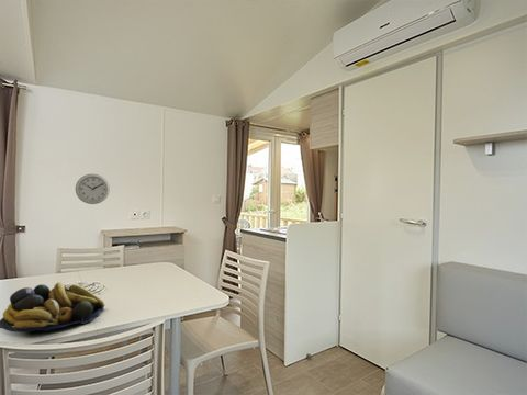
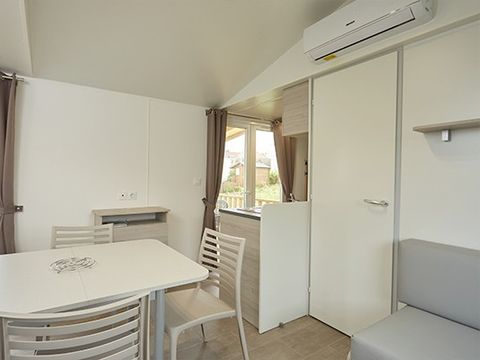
- wall clock (92, 189)
- fruit bowl (54, 300)
